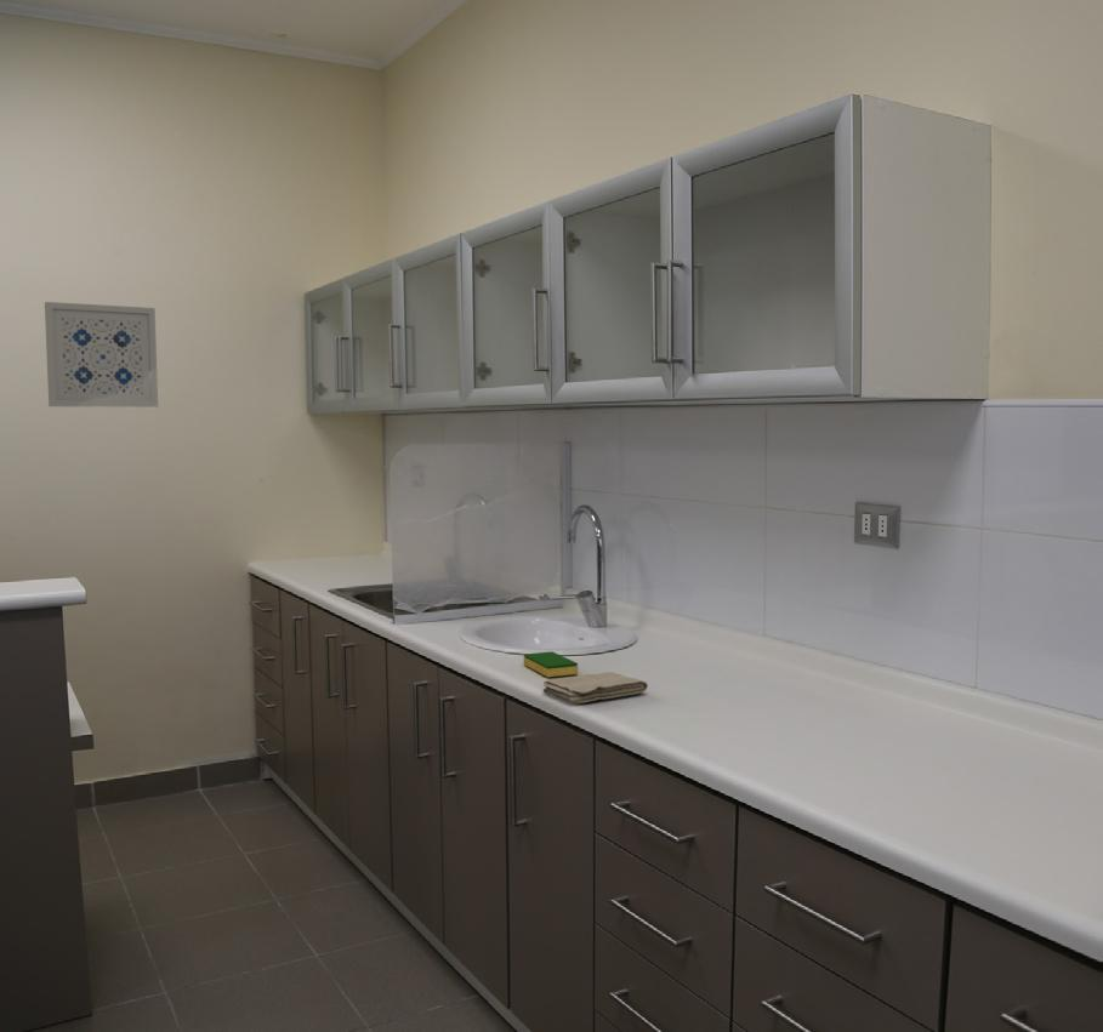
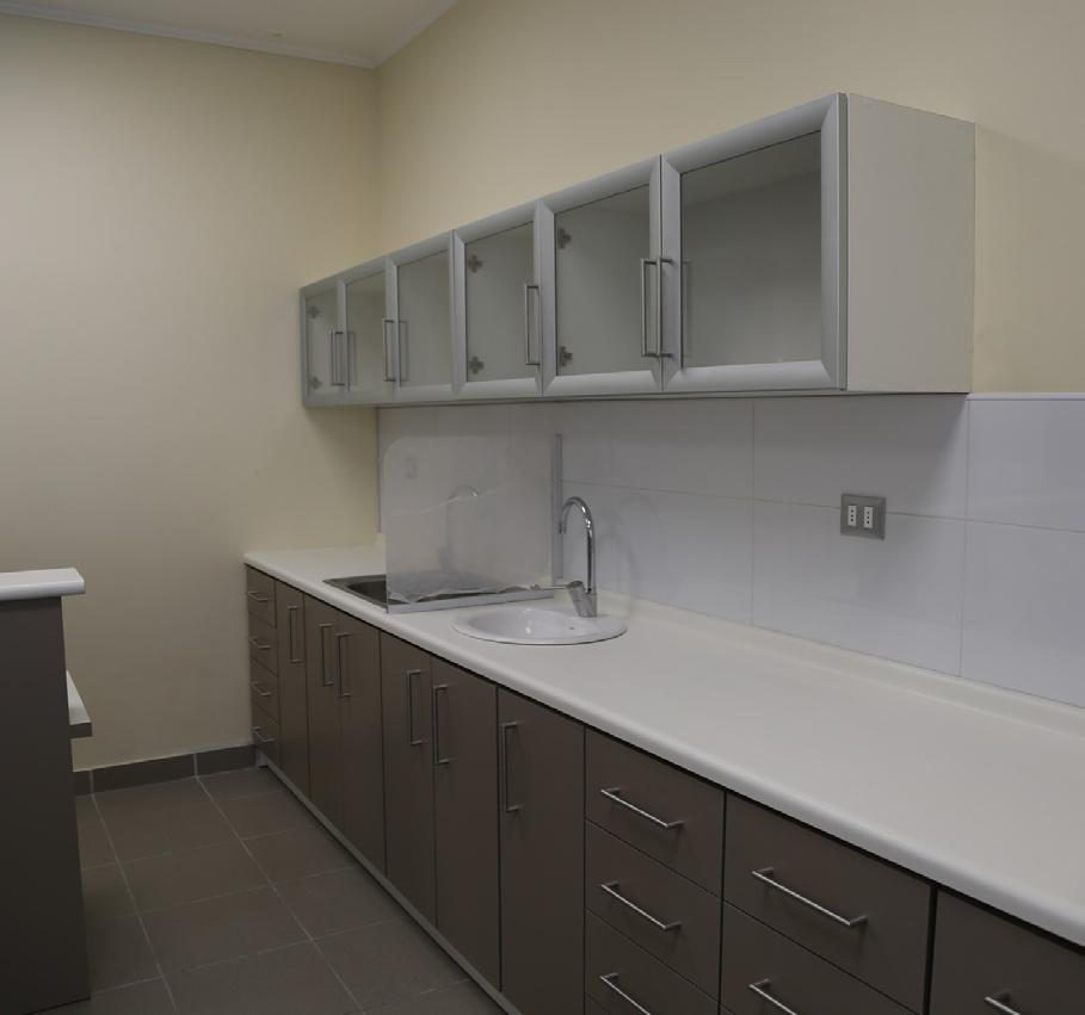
- dish sponge (550, 663)
- washcloth (593, 685)
- wall art (102, 355)
